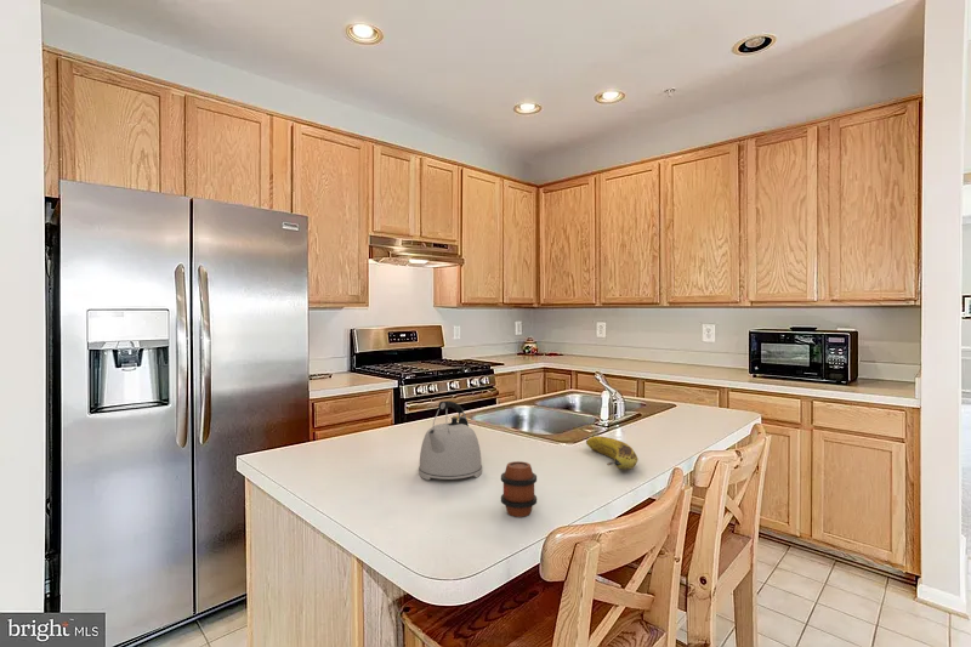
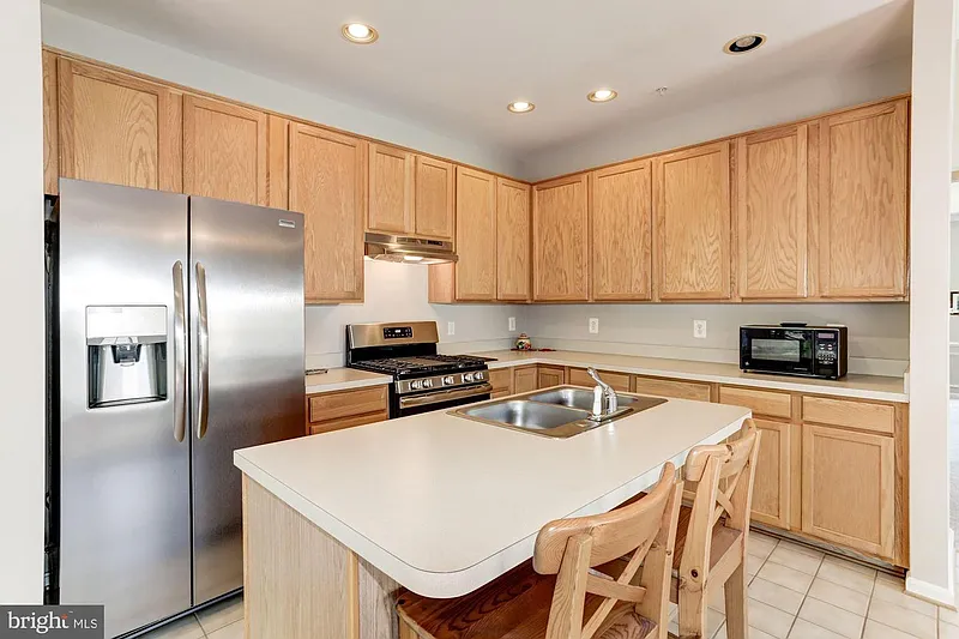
- kettle (449, 436)
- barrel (518, 488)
- fruit (603, 452)
